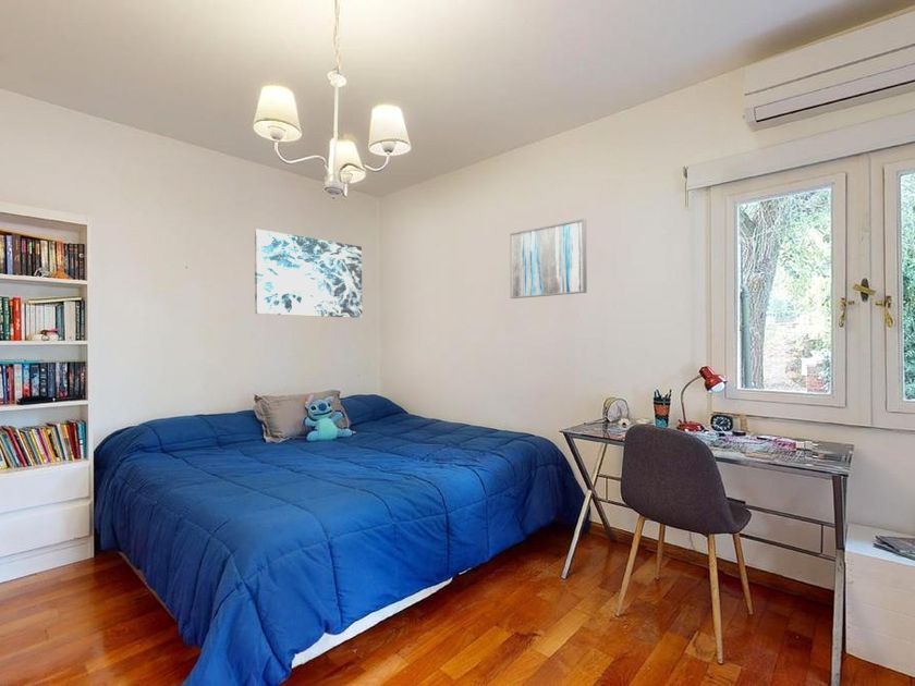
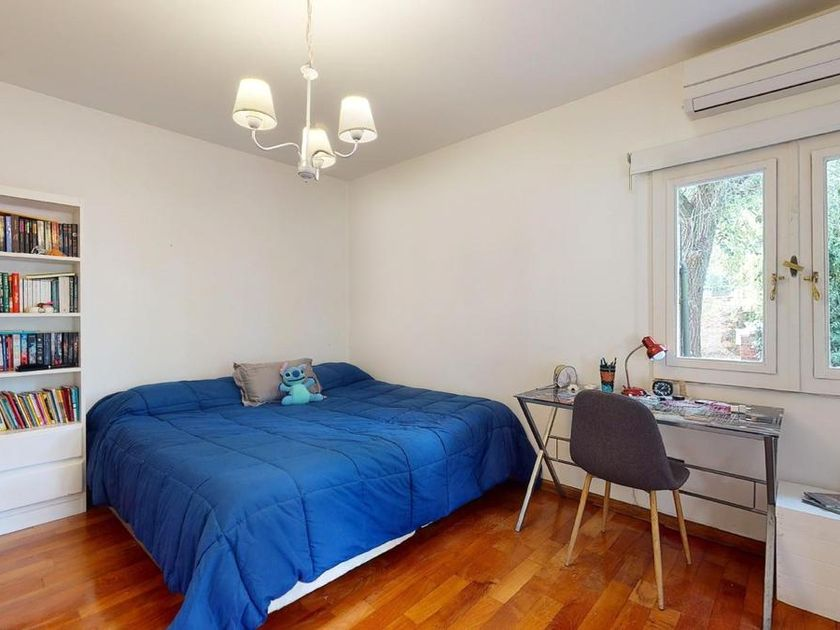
- wall art (313, 277)
- wall art (546, 261)
